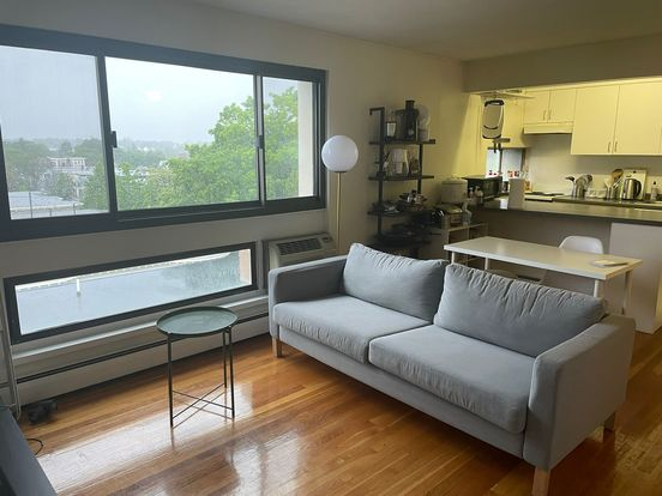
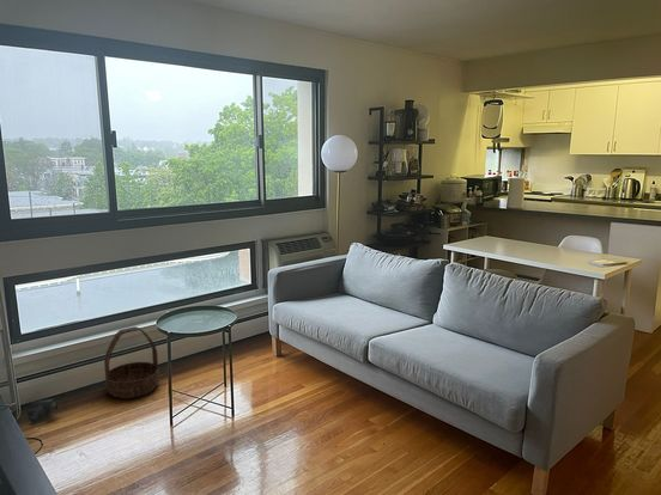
+ basket (131, 362)
